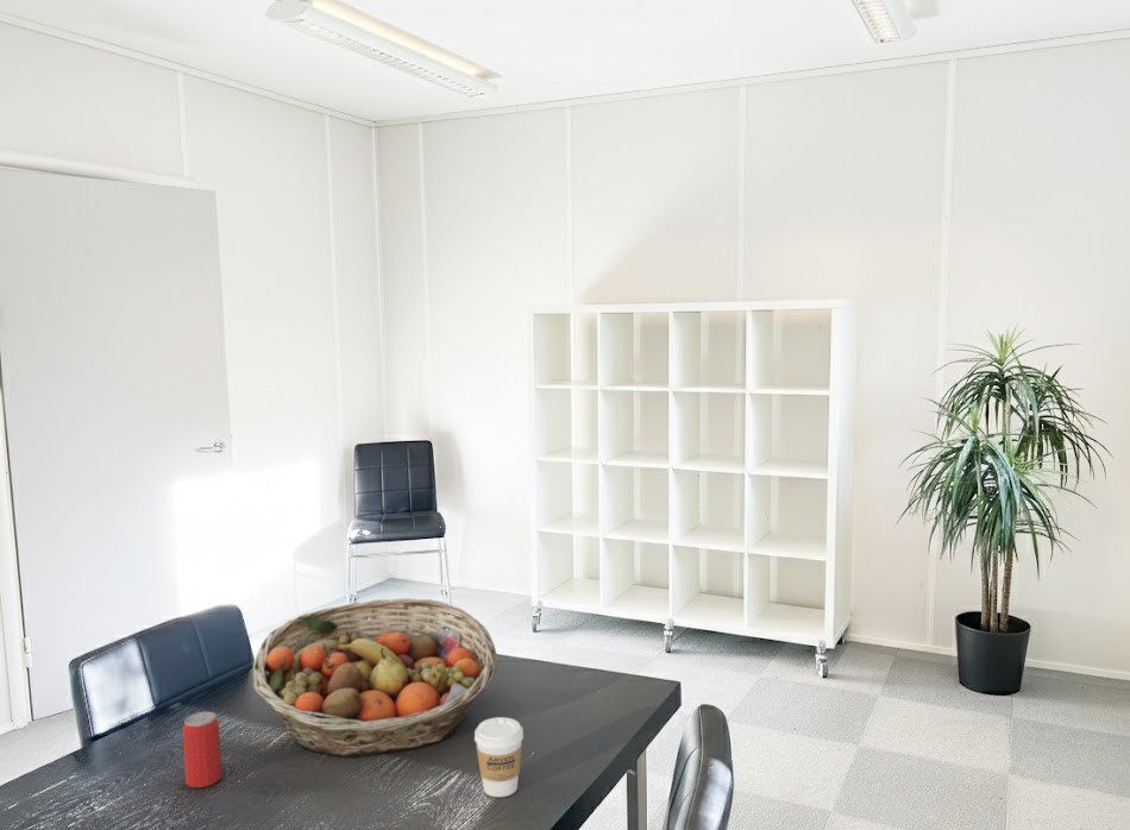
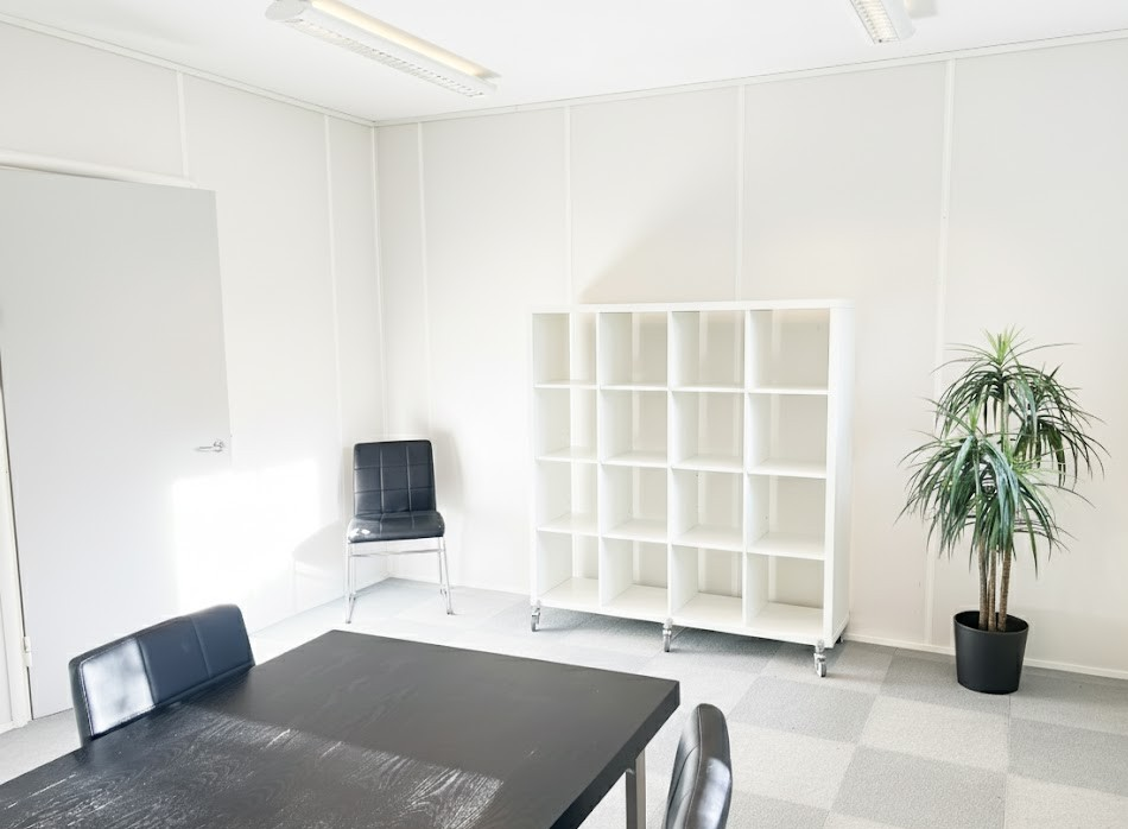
- coffee cup (498, 756)
- beverage can (202, 749)
- fruit basket (378, 673)
